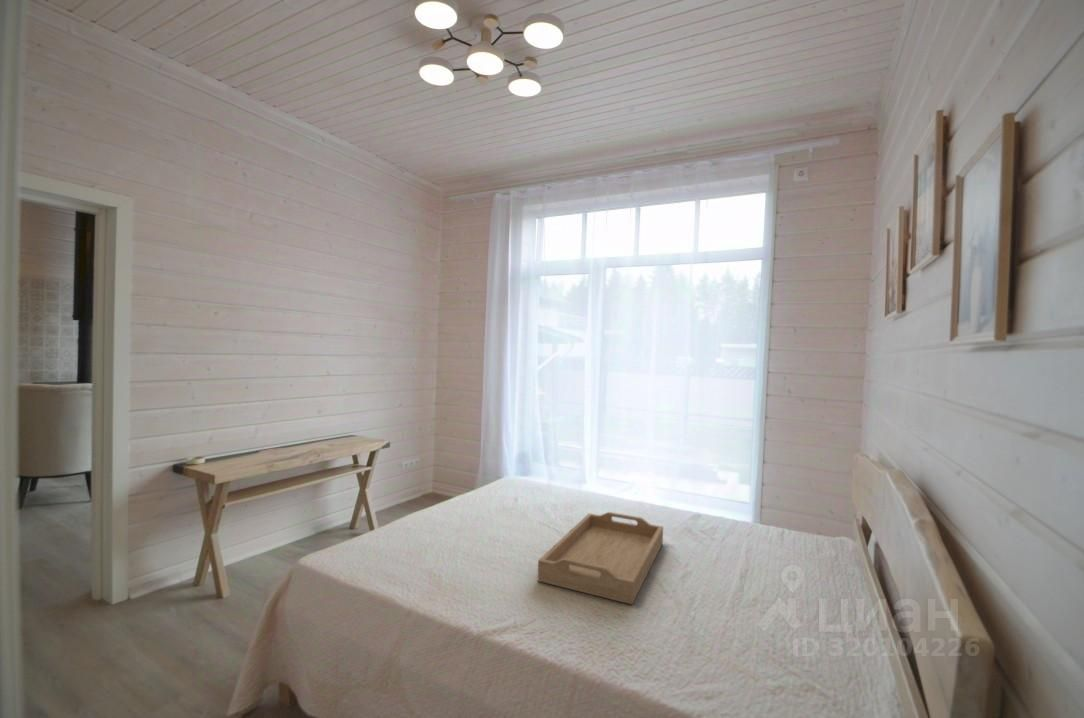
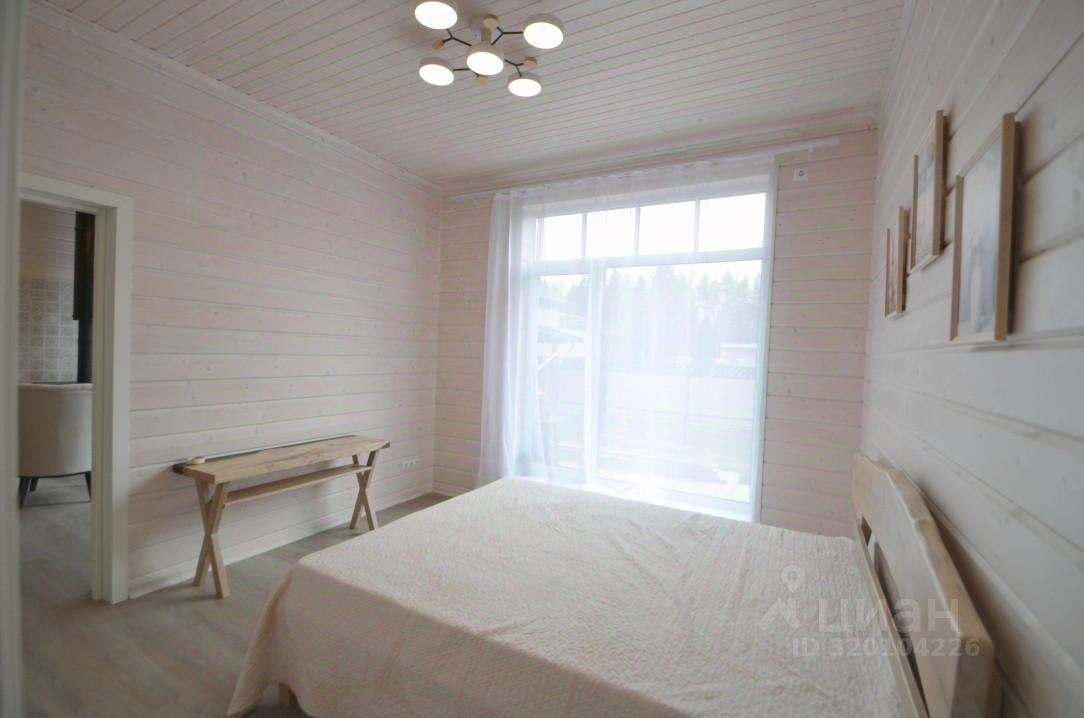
- serving tray (606, 548)
